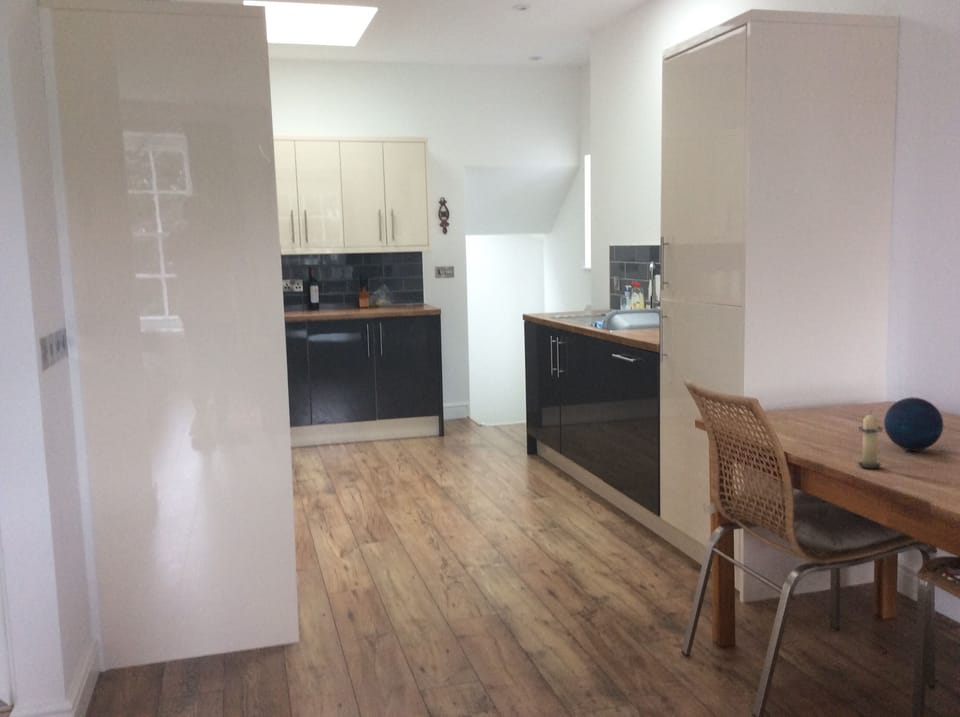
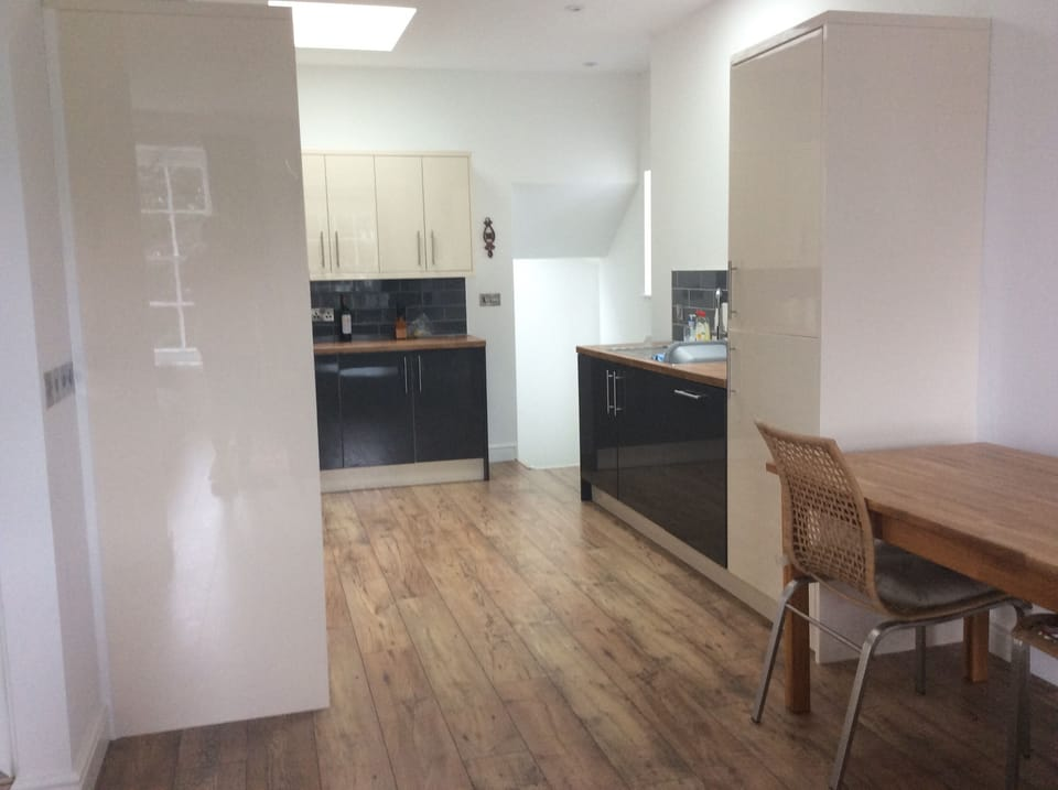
- candle (870, 438)
- decorative orb (913, 423)
